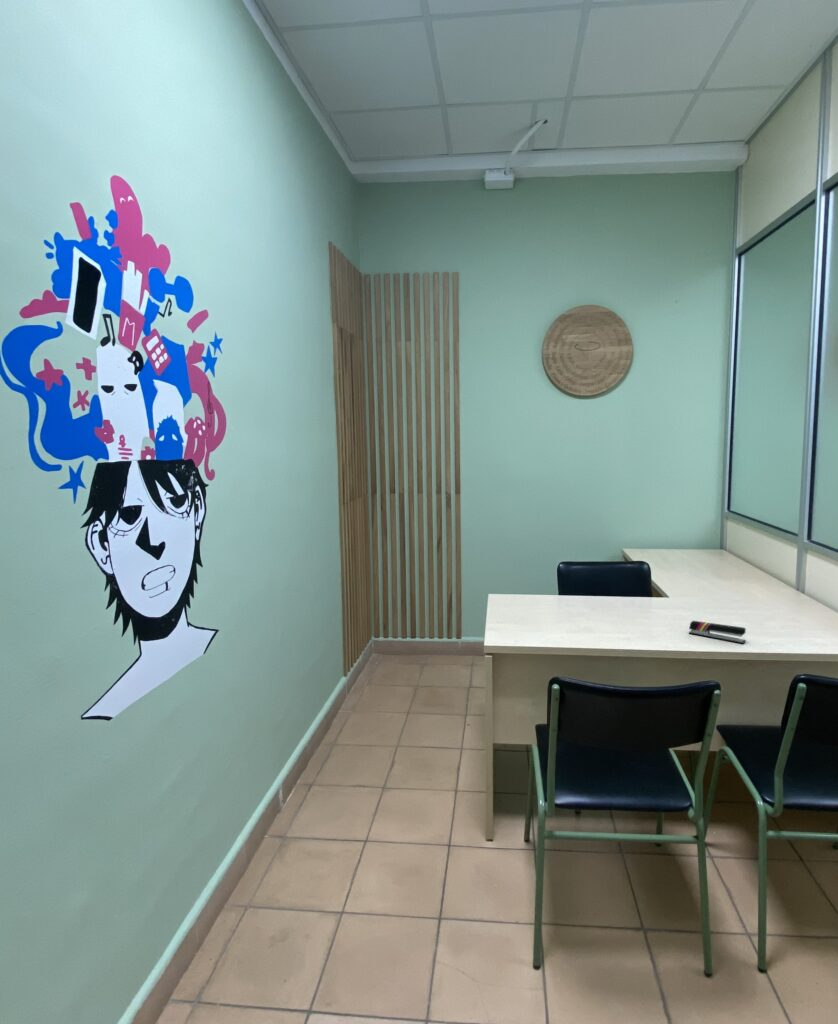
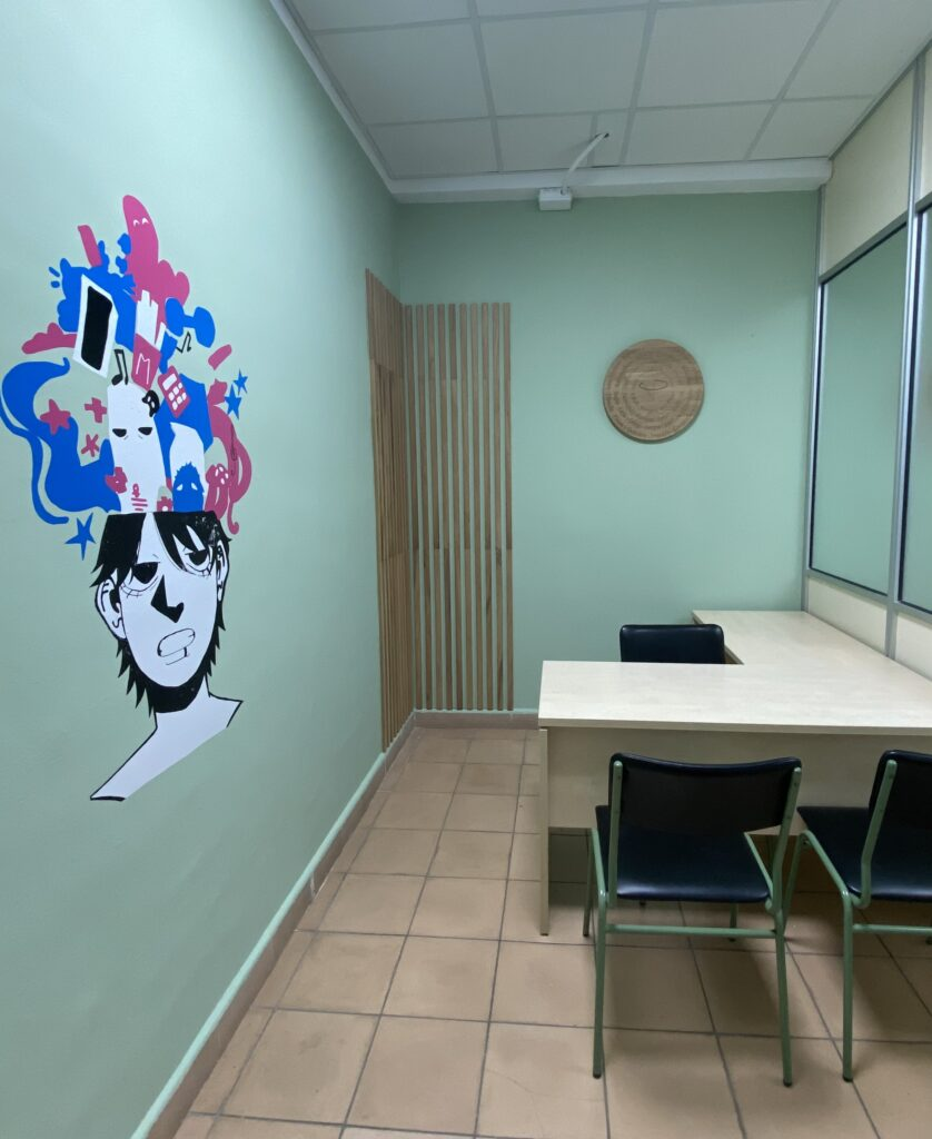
- stapler (716, 630)
